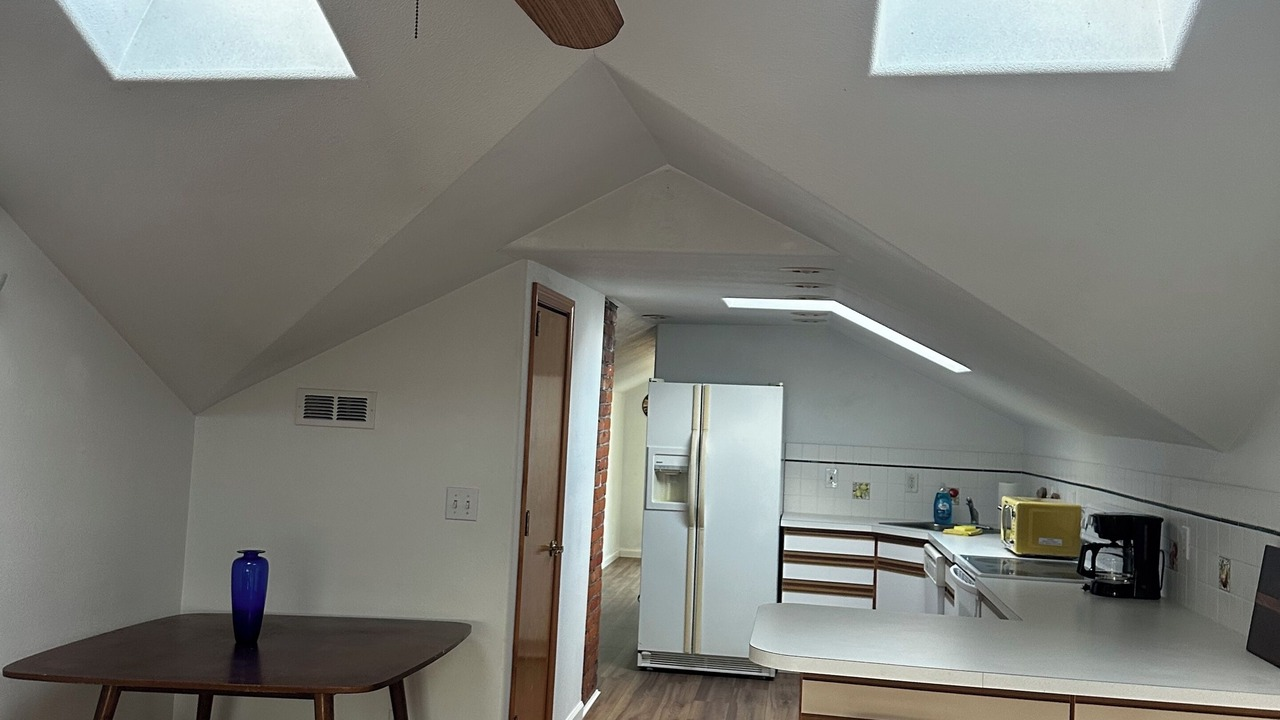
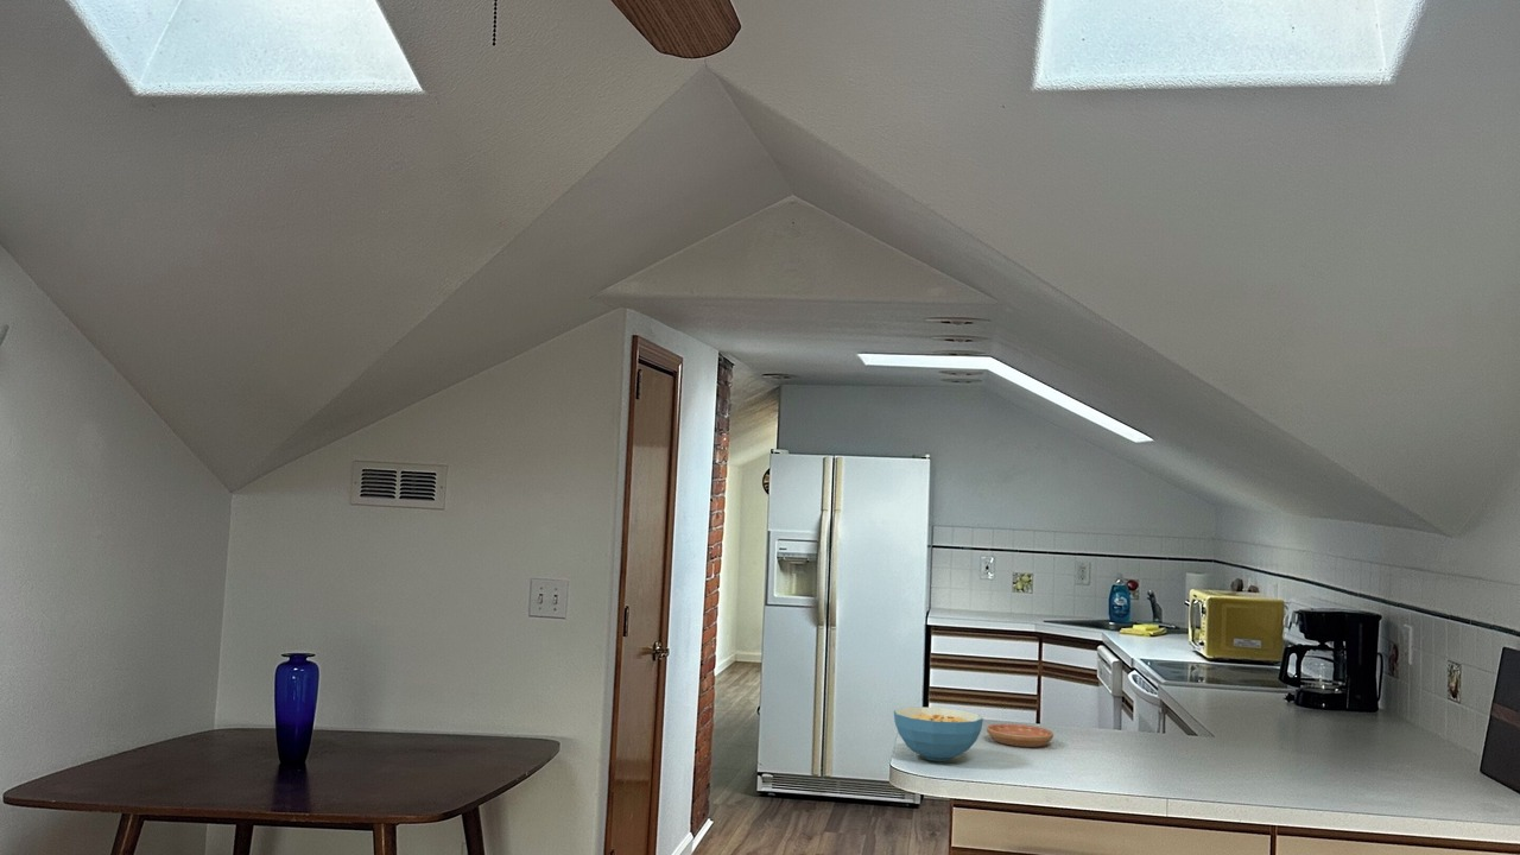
+ saucer (1019, 735)
+ cereal bowl (937, 736)
